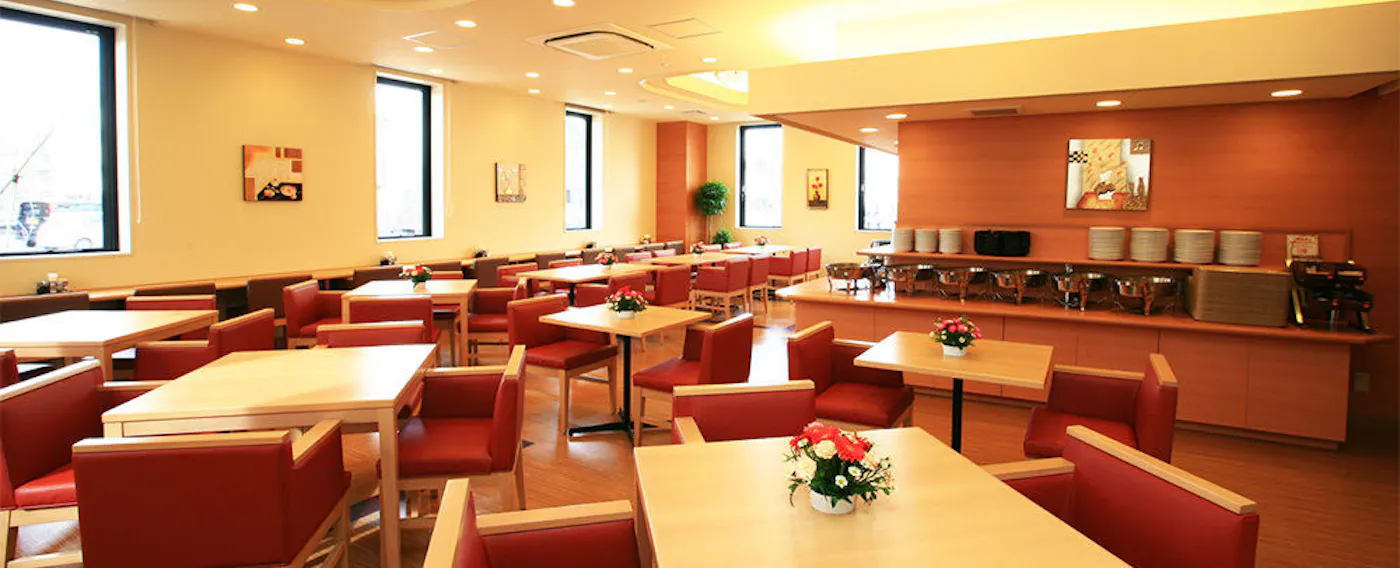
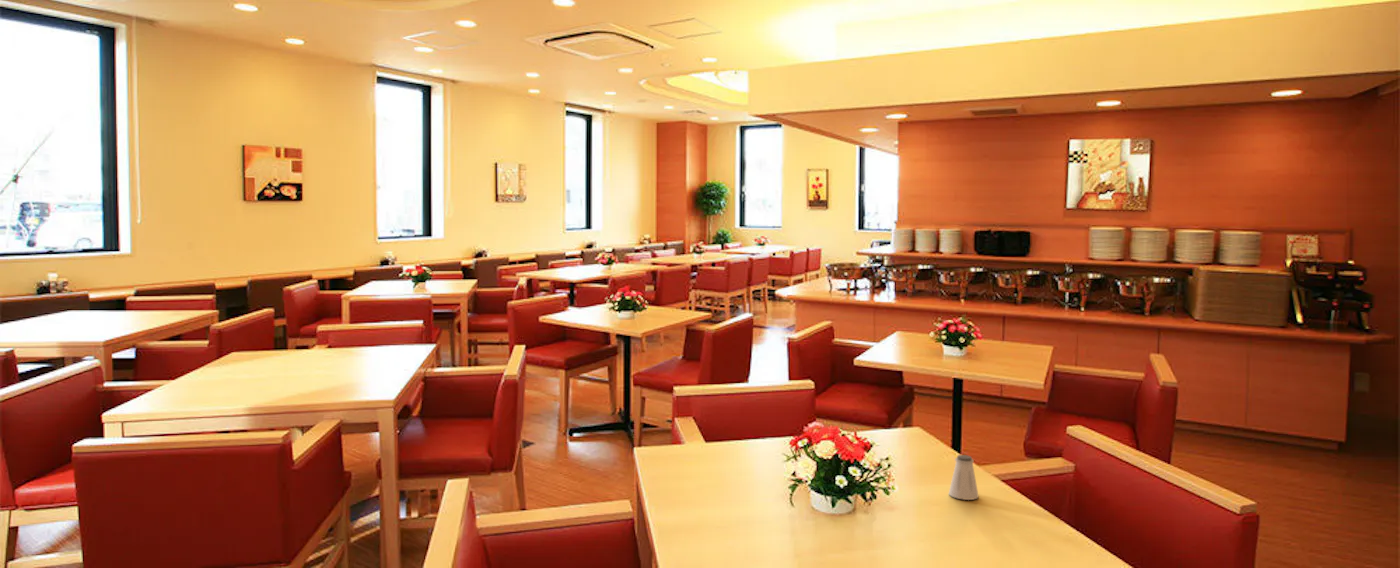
+ saltshaker (963, 475)
